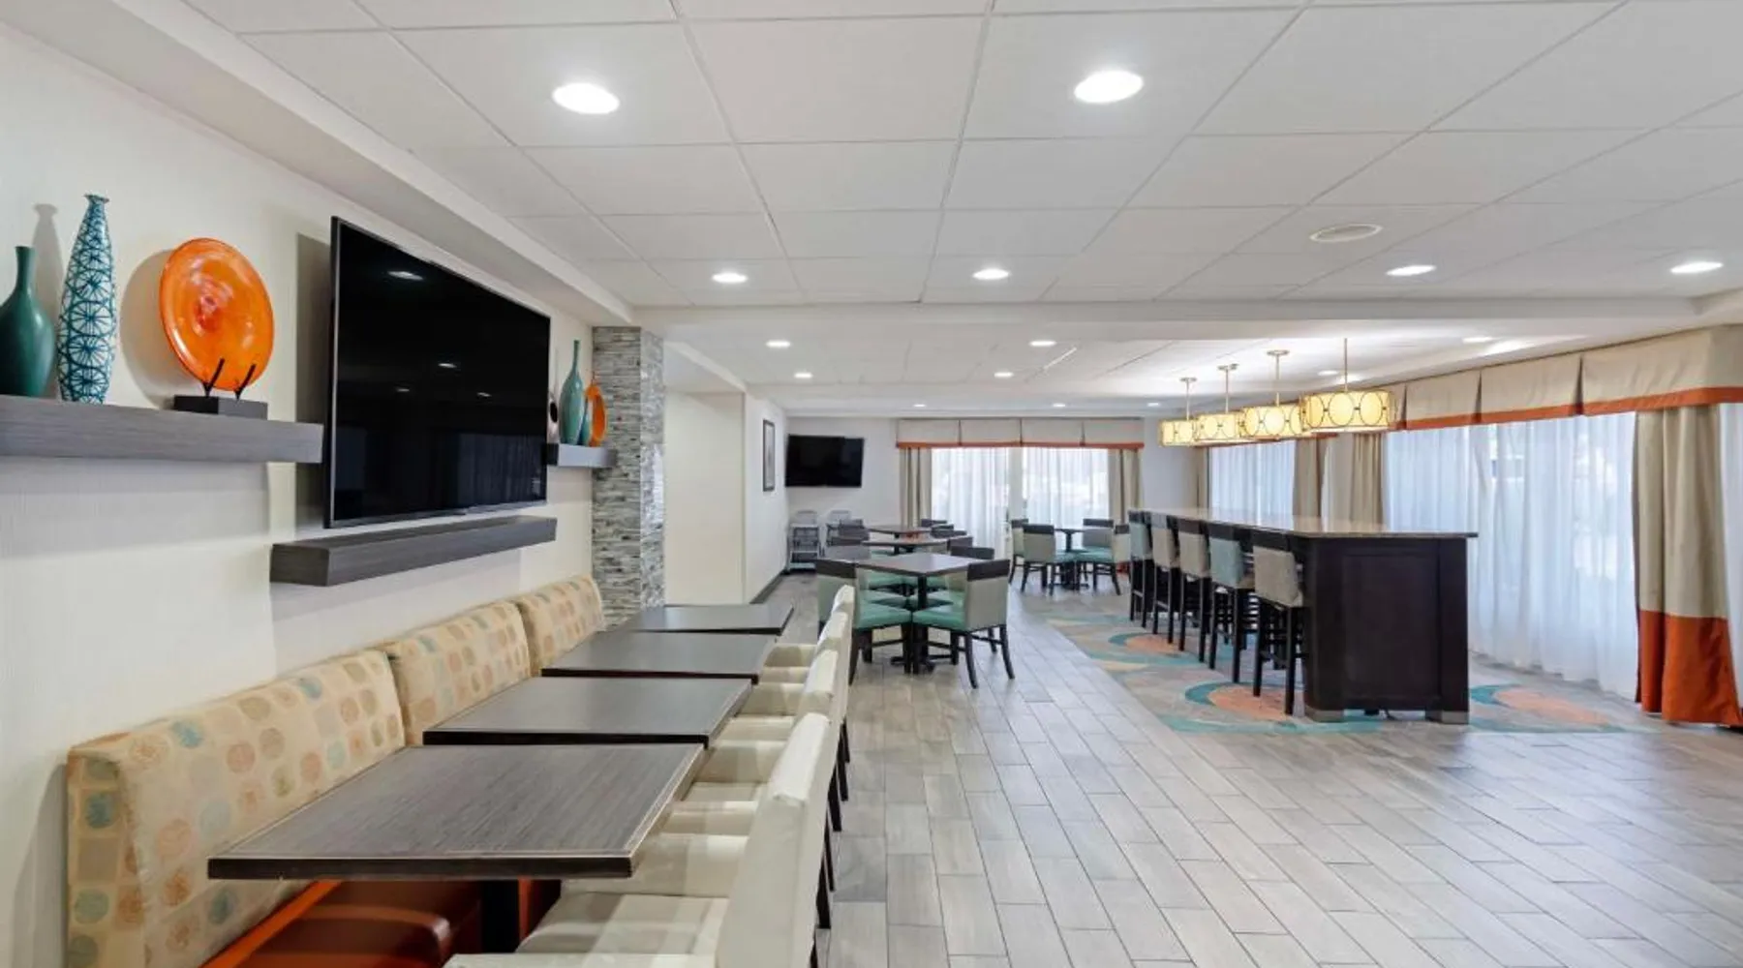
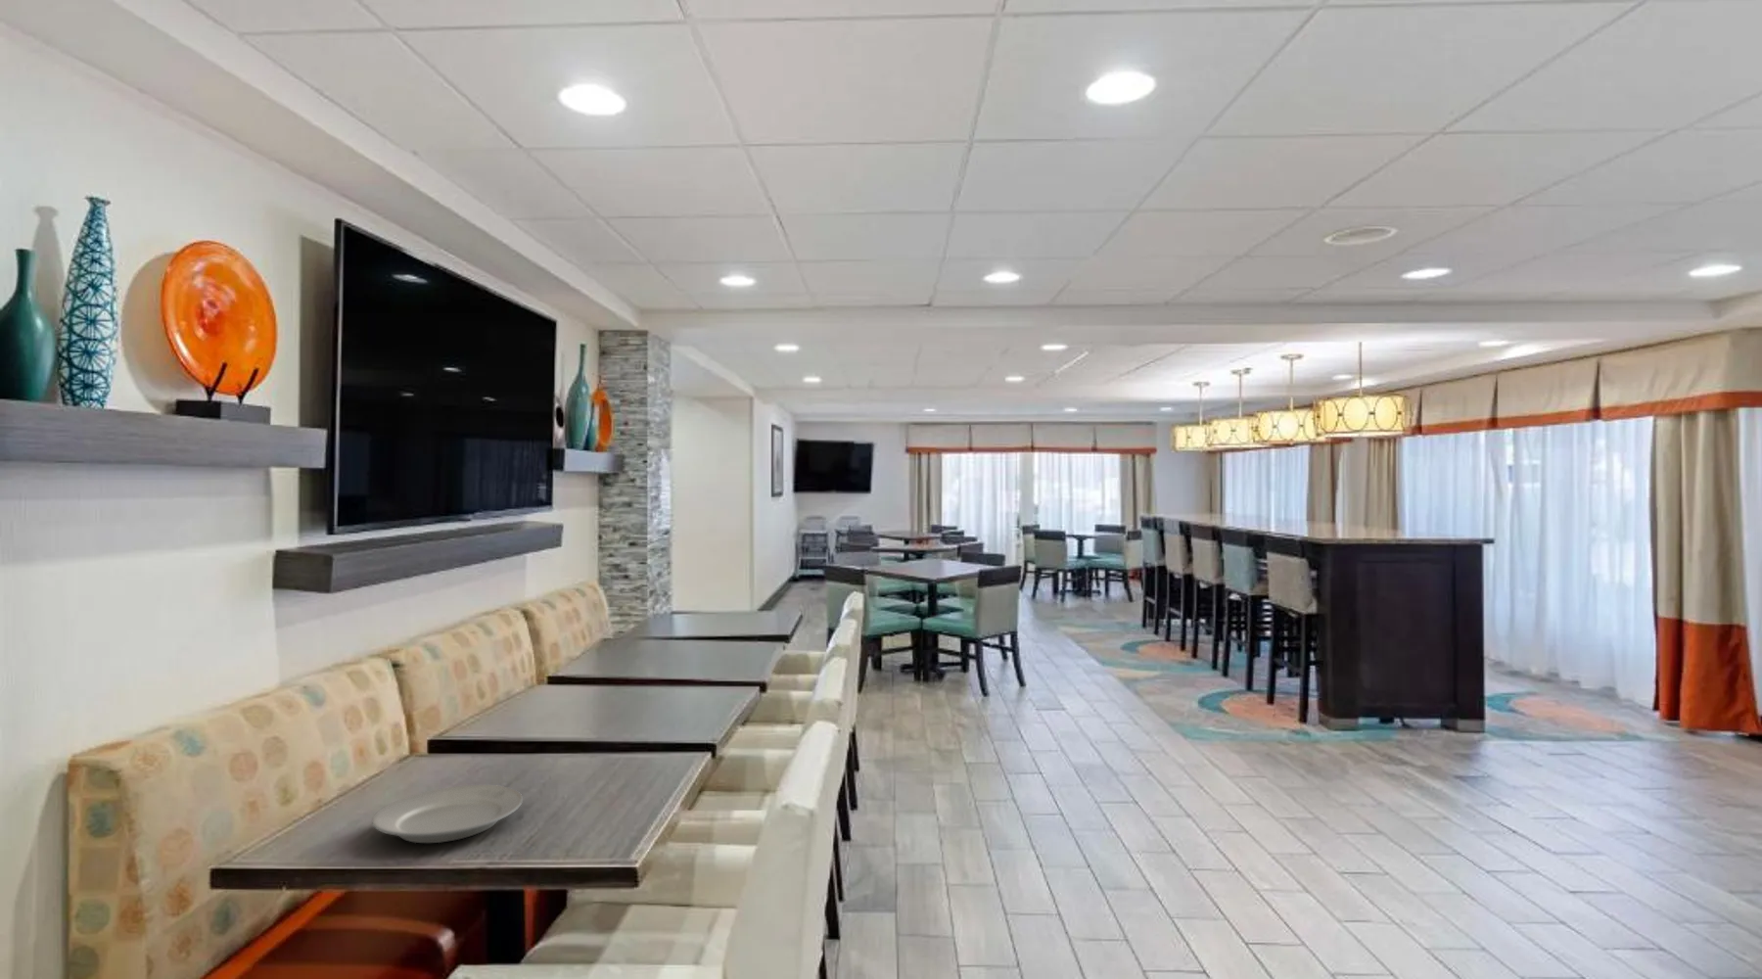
+ plate (450, 815)
